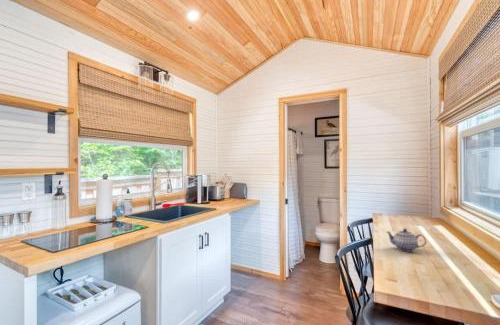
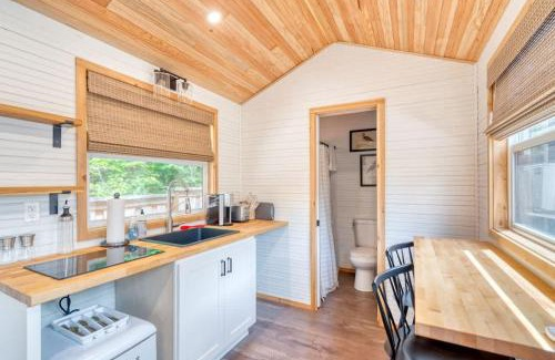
- teapot (405, 239)
